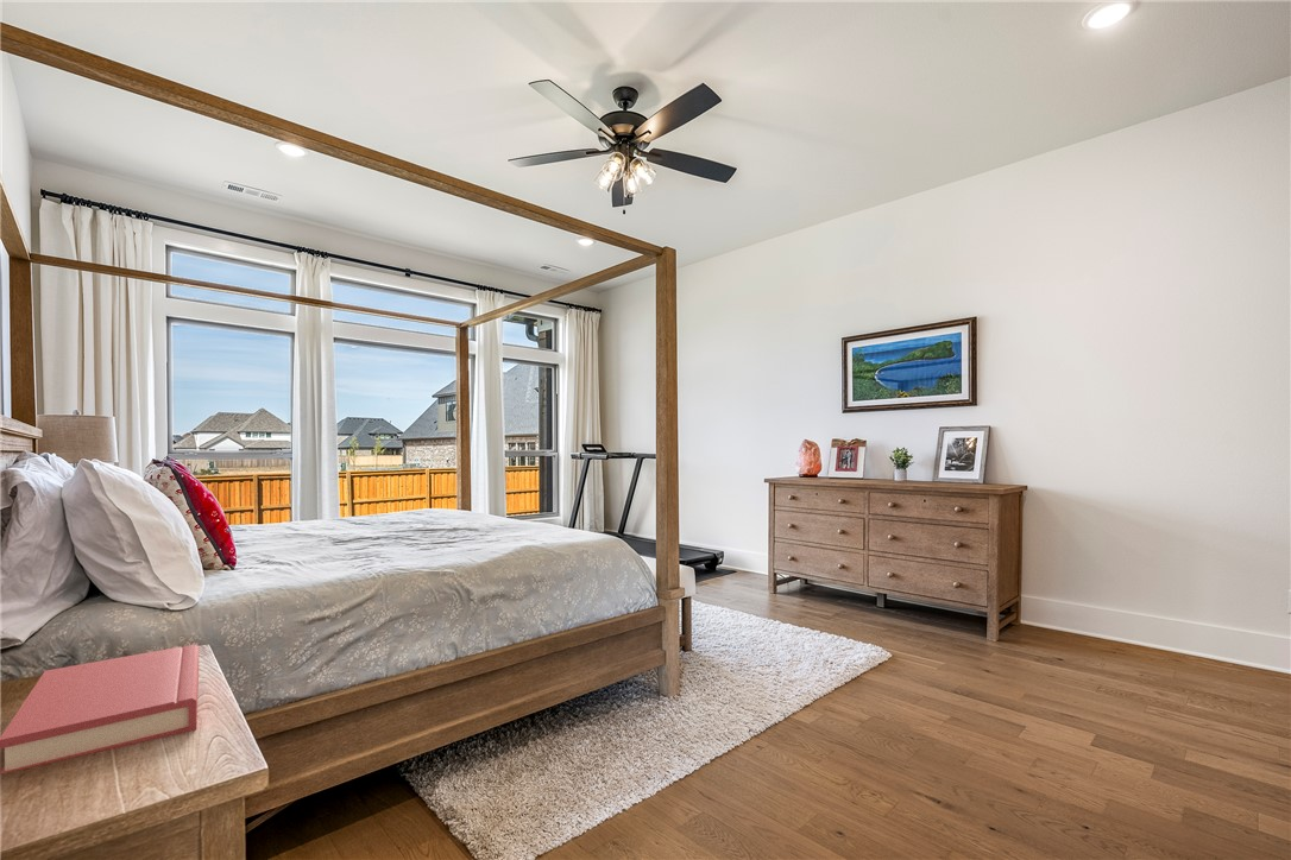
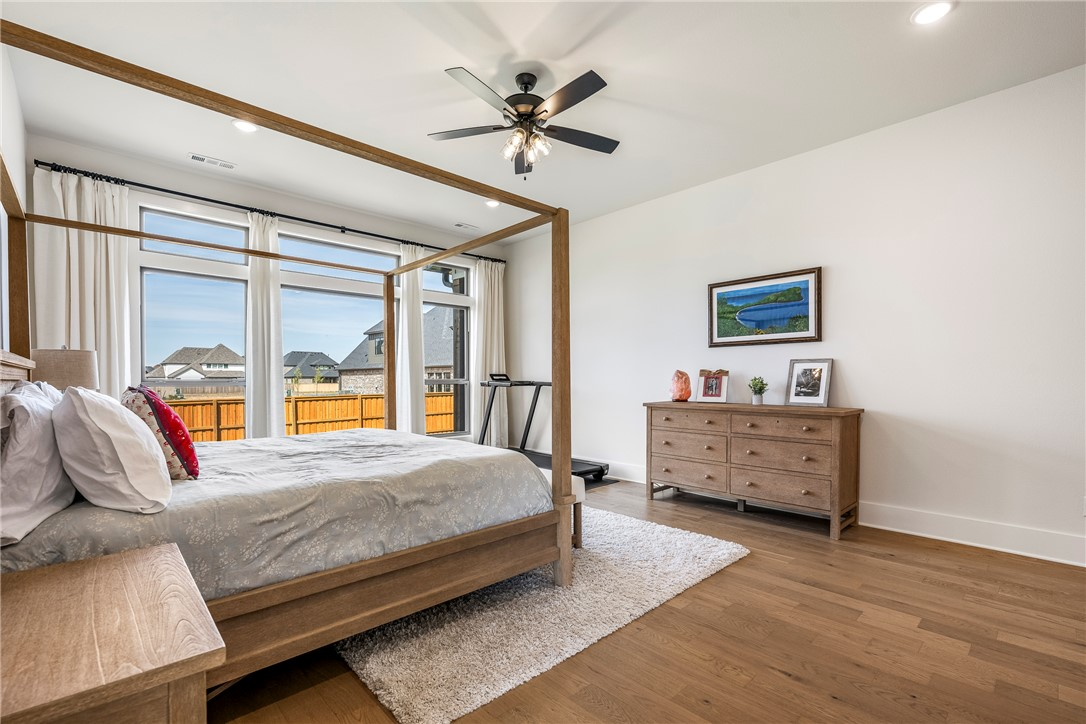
- hardback book (116, 700)
